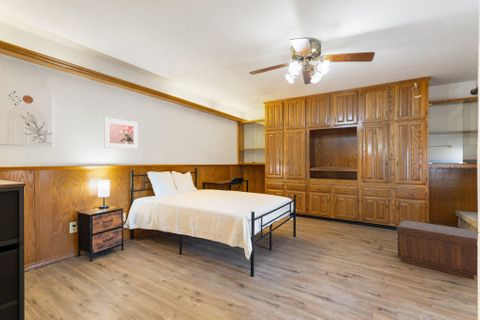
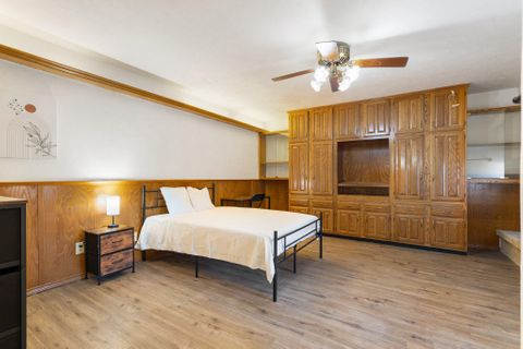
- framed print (122, 134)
- bench (436, 246)
